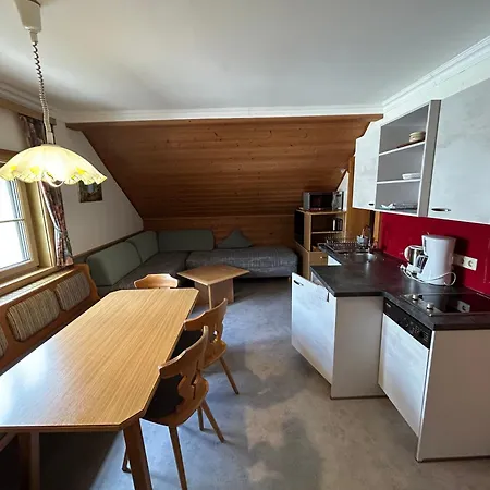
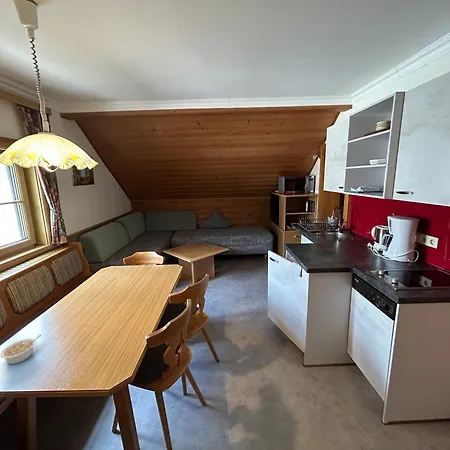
+ legume (20, 350)
